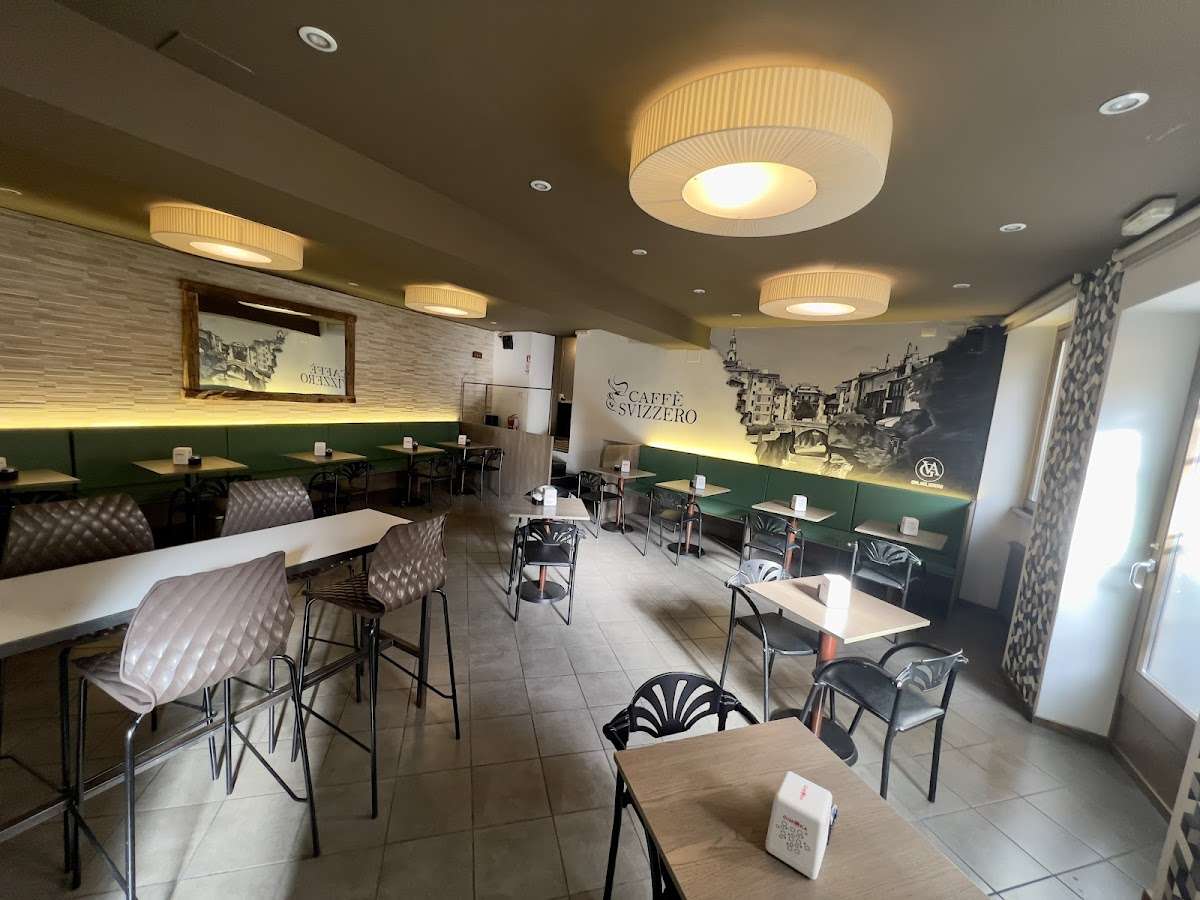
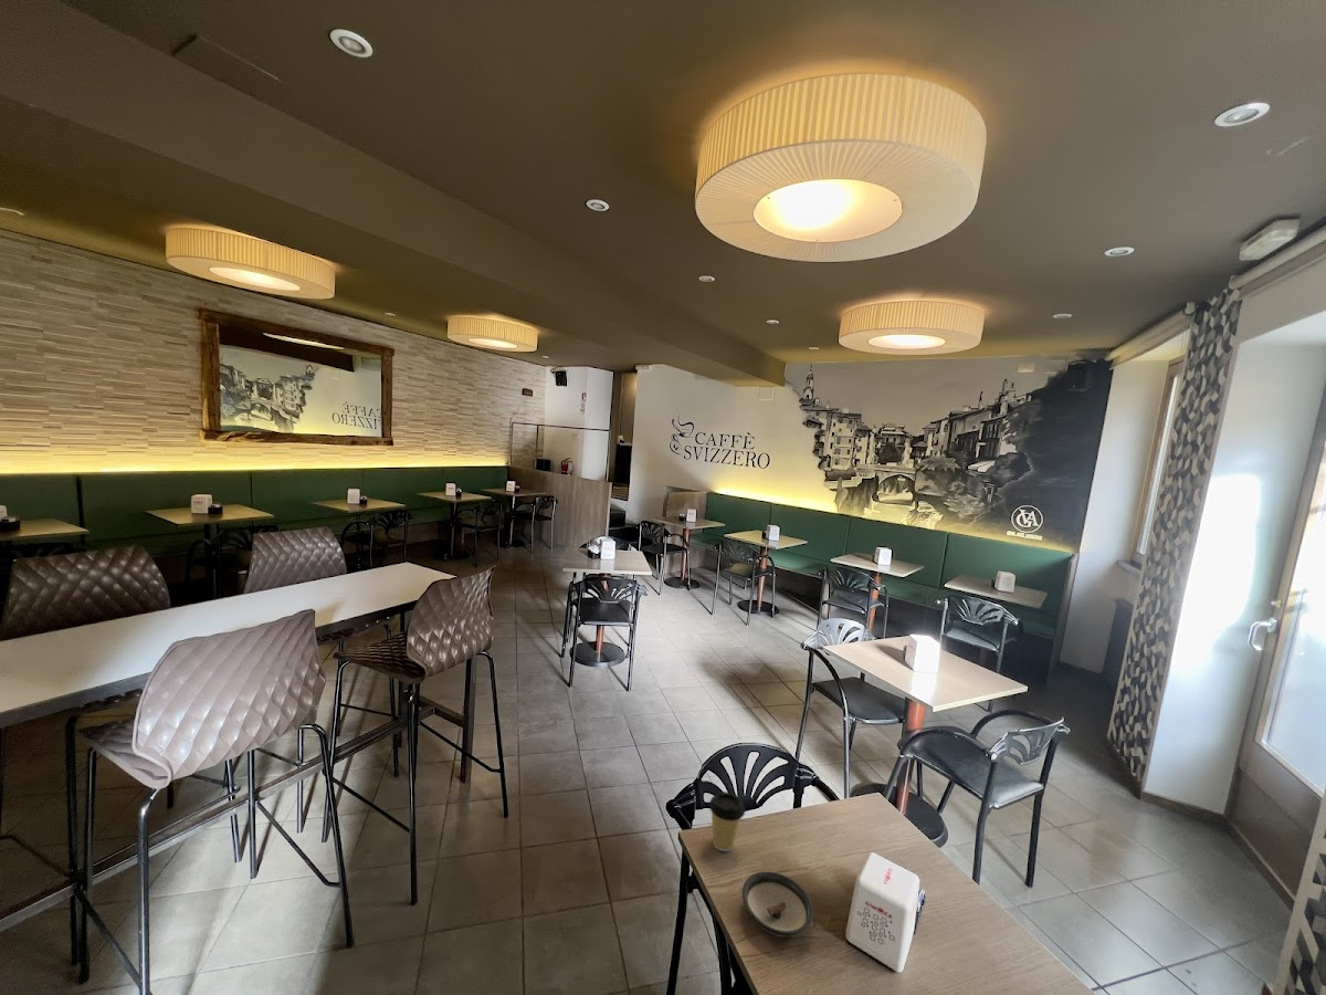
+ coffee cup (725, 821)
+ saucer (776, 907)
